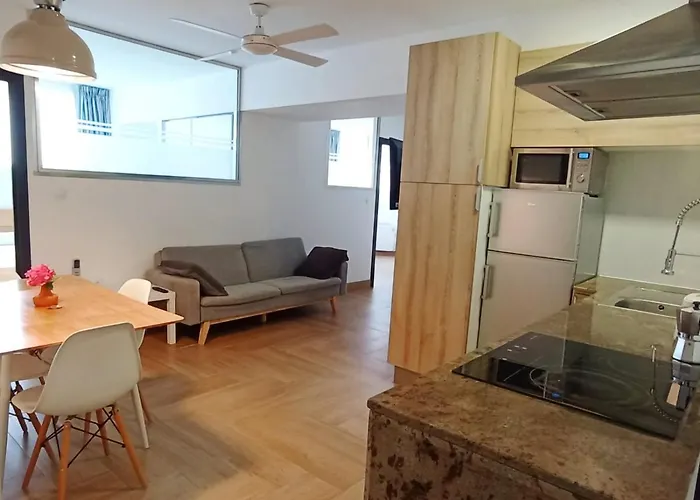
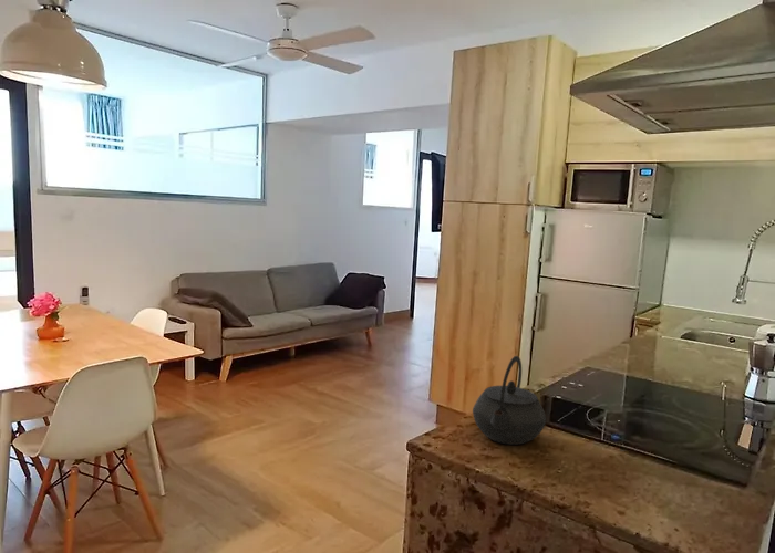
+ kettle (508, 398)
